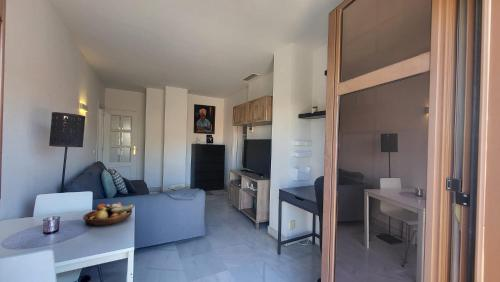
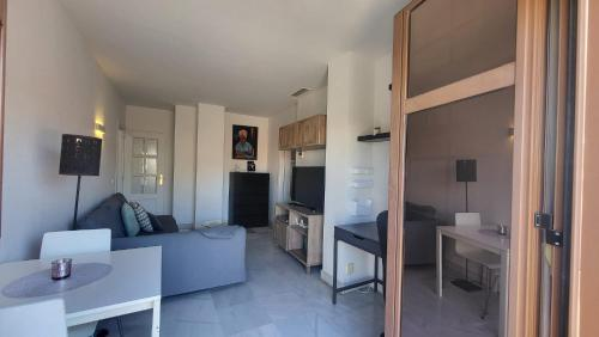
- fruit bowl (109, 211)
